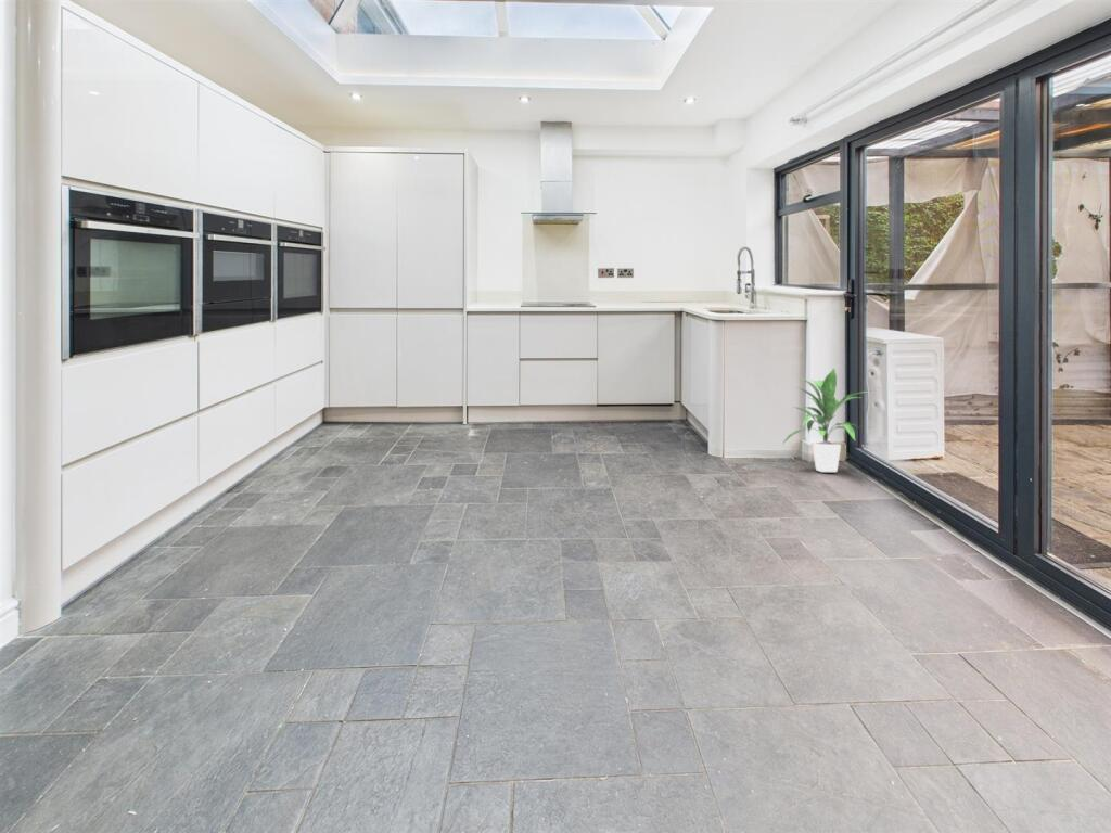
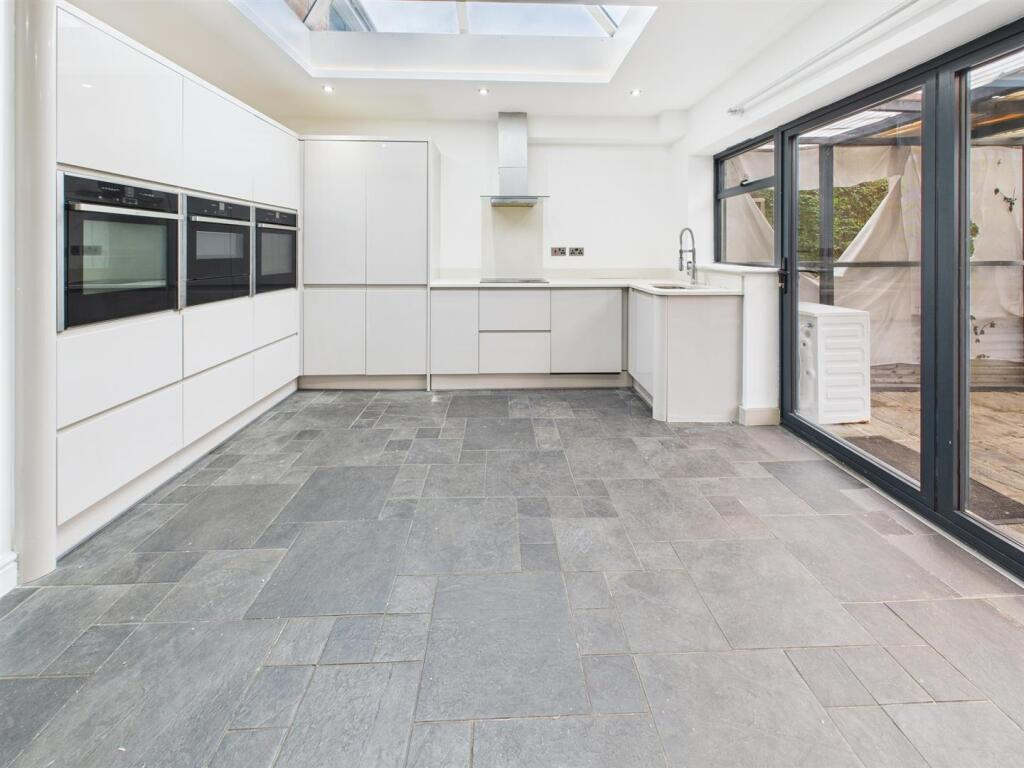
- indoor plant (822, 420)
